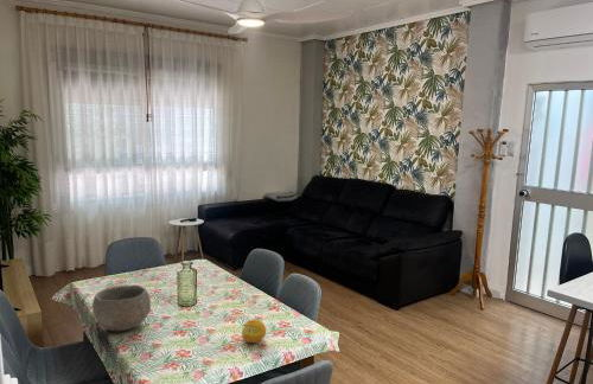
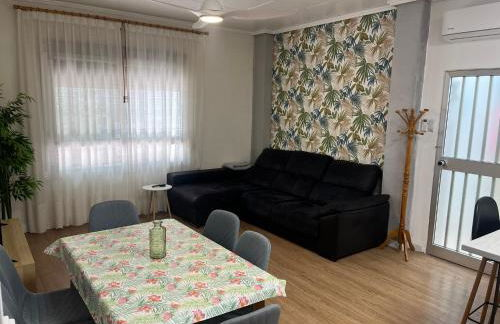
- fruit (253, 331)
- bowl (122, 308)
